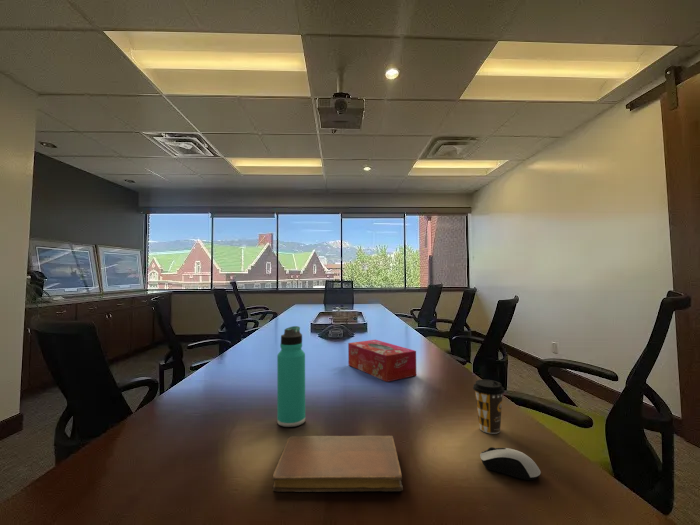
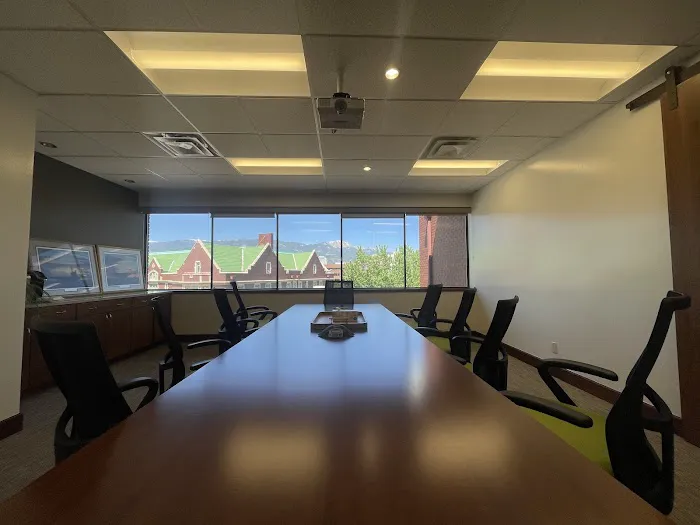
- tissue box (380, 358)
- computer mouse (509, 459)
- thermos bottle (291, 374)
- coffee cup (488, 406)
- notebook (339, 459)
